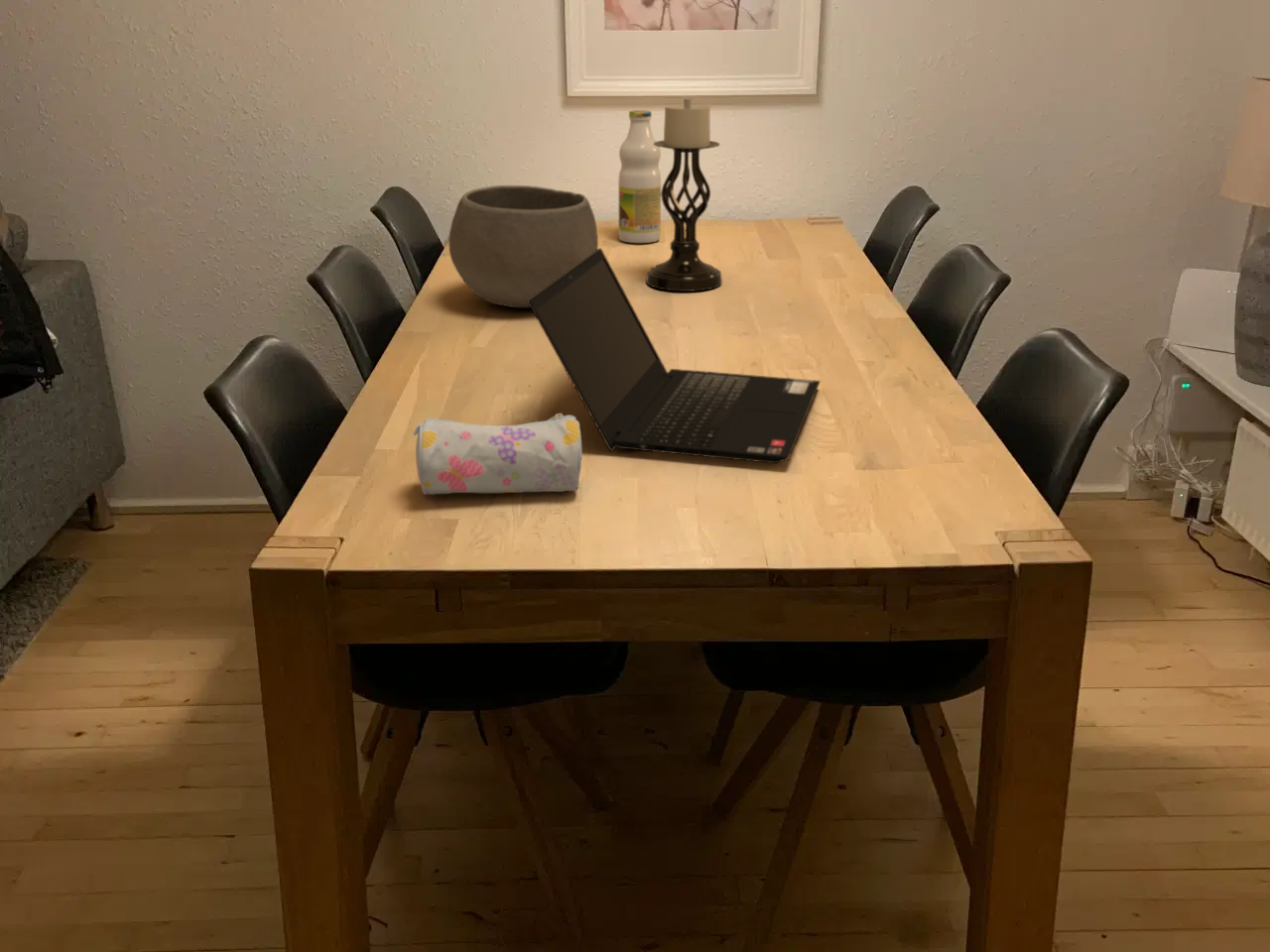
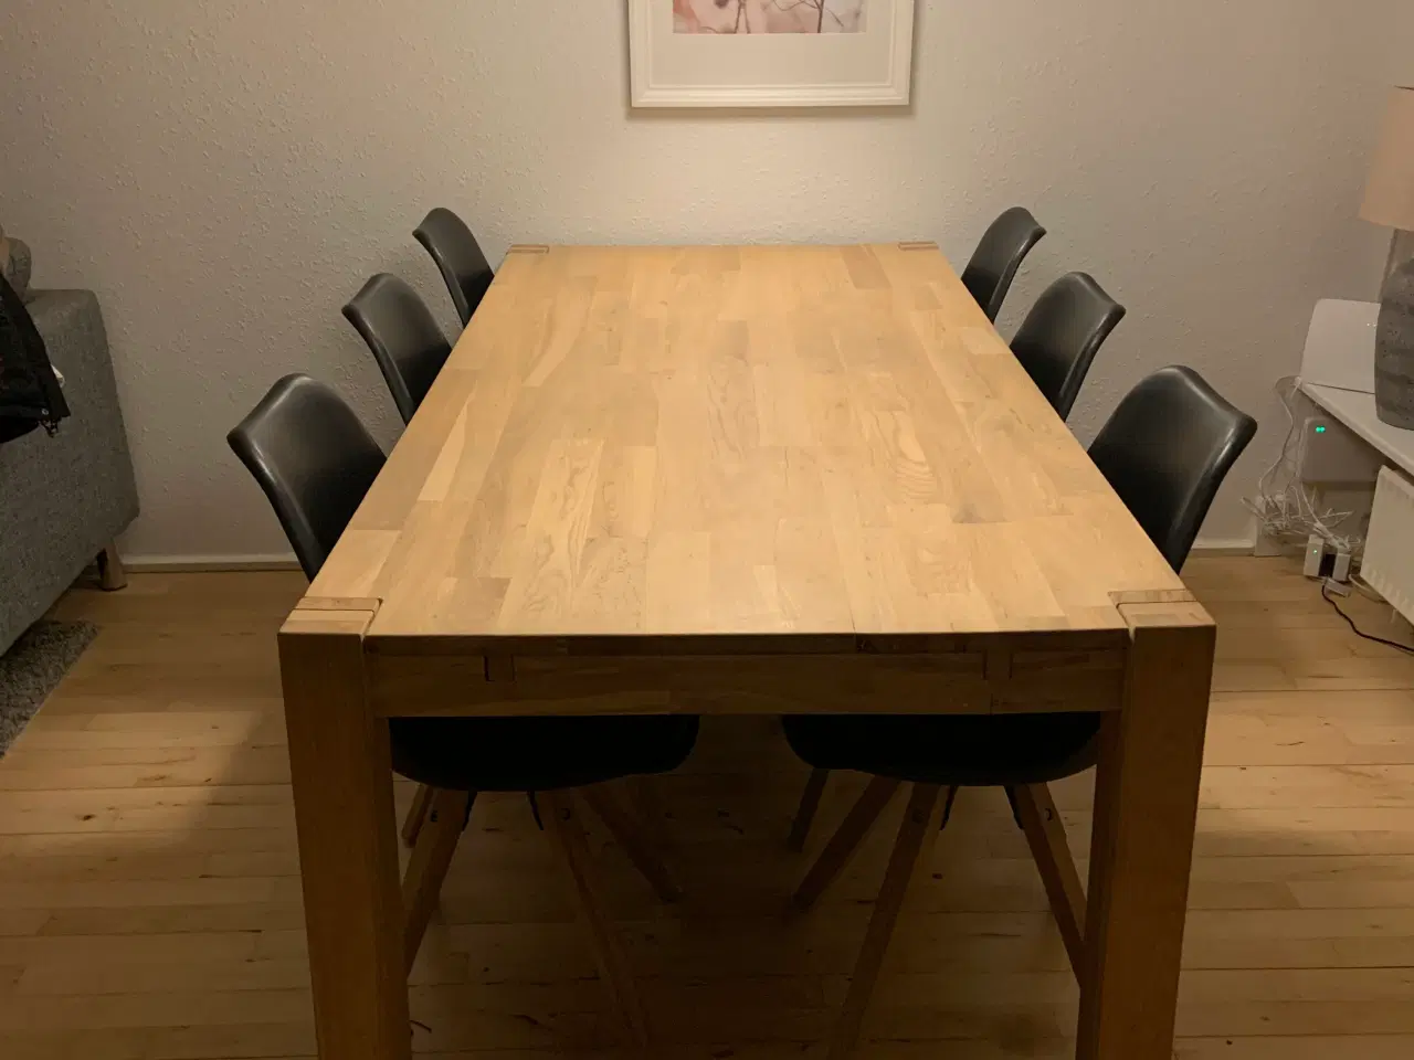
- bottle (639, 177)
- candle holder (686, 192)
- pencil case (500, 455)
- laptop computer (679, 369)
- bowl (523, 248)
